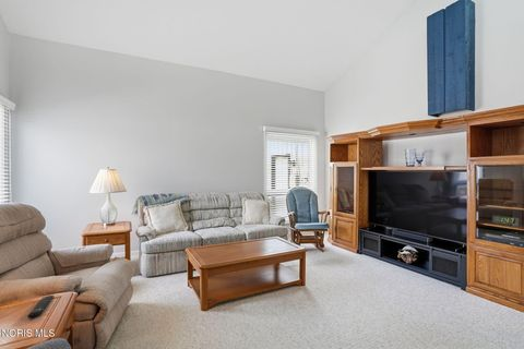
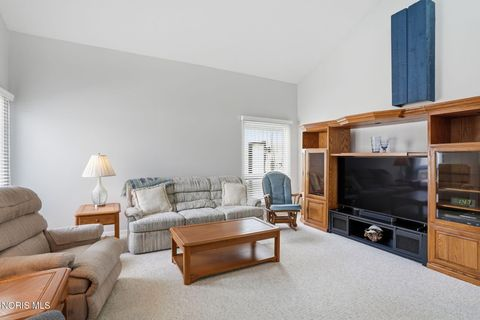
- remote control (41, 305)
